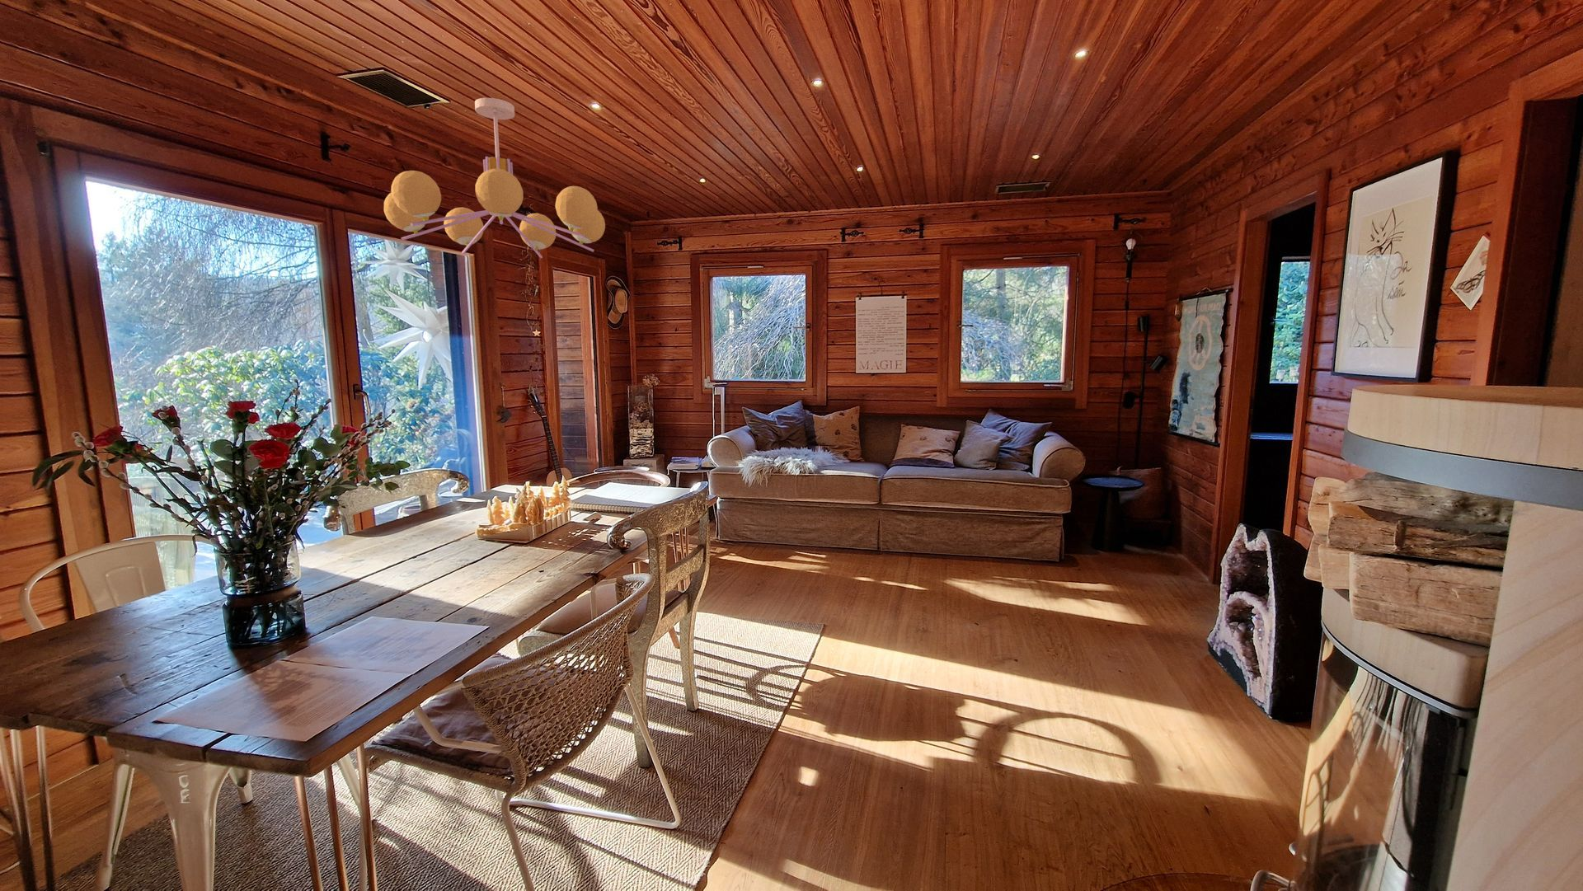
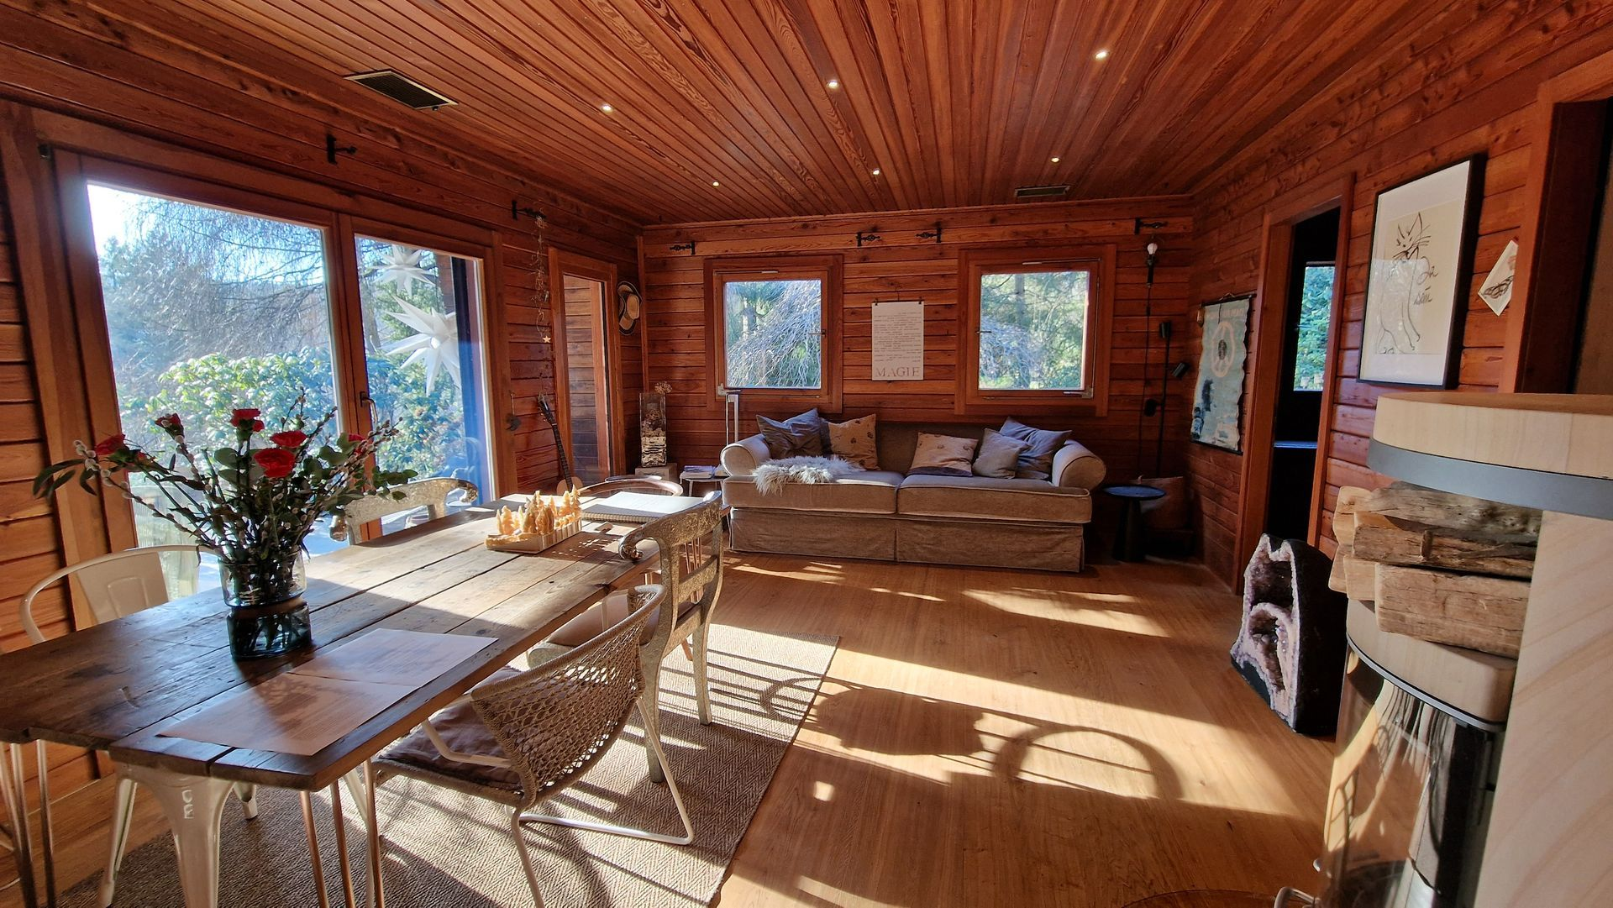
- chandelier (498, 173)
